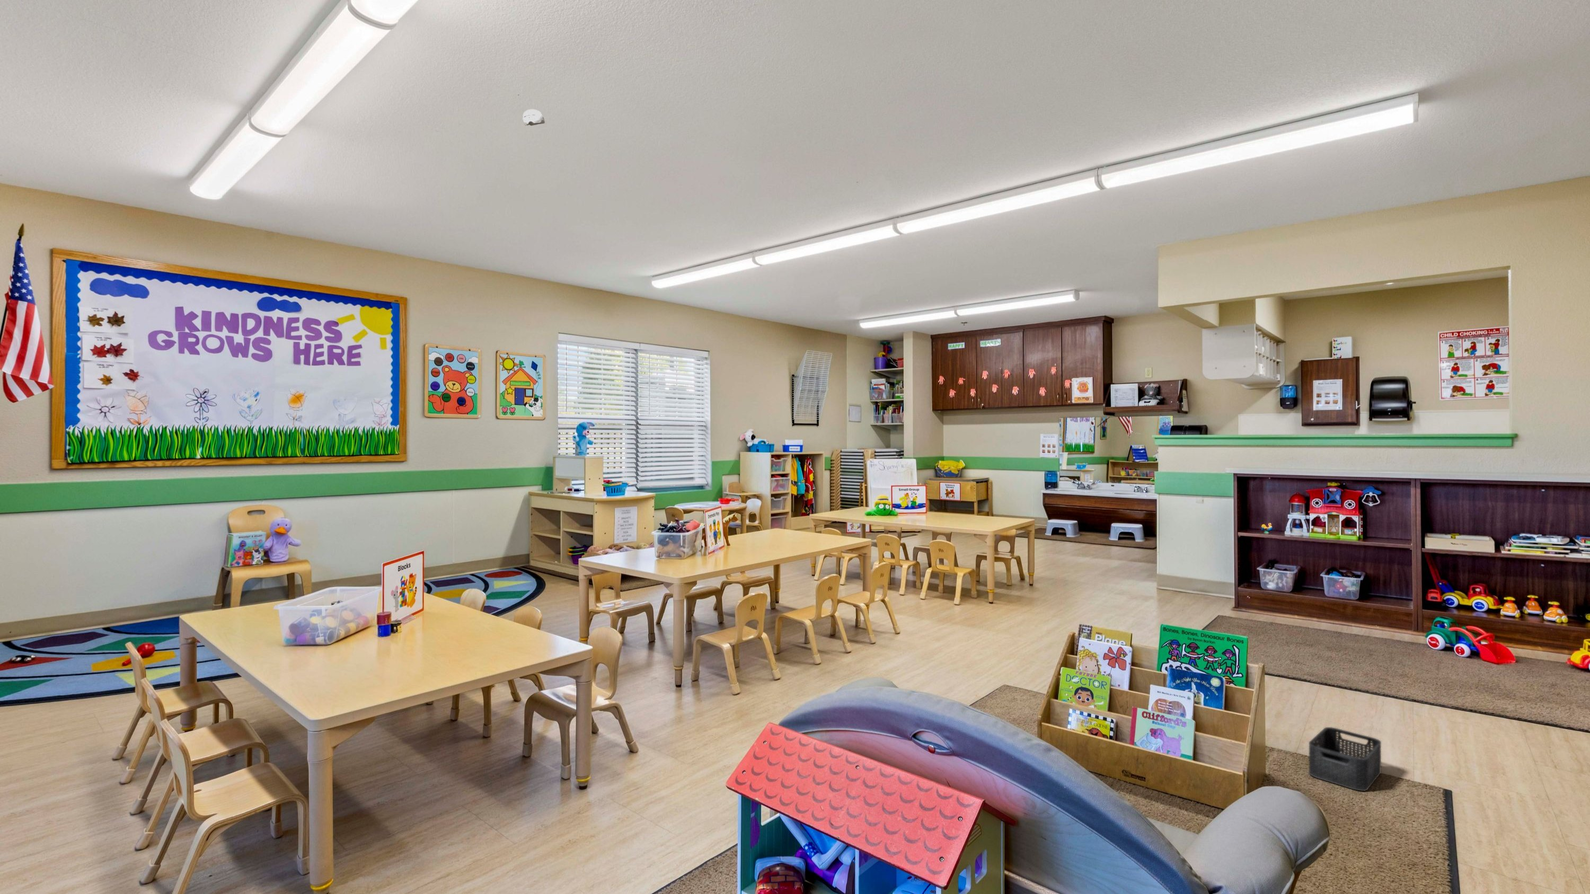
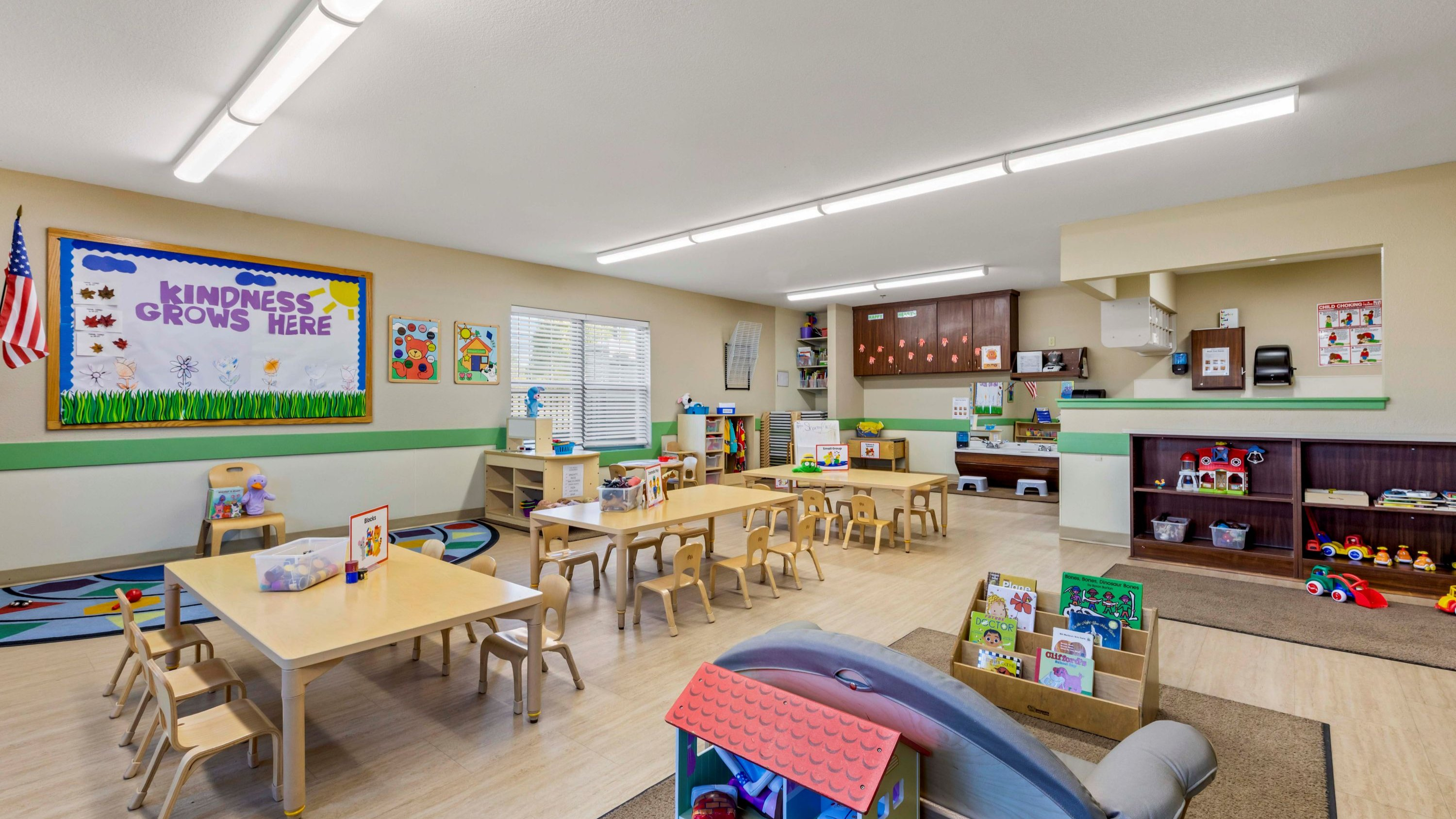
- smoke detector (534, 119)
- storage bin (1344, 758)
